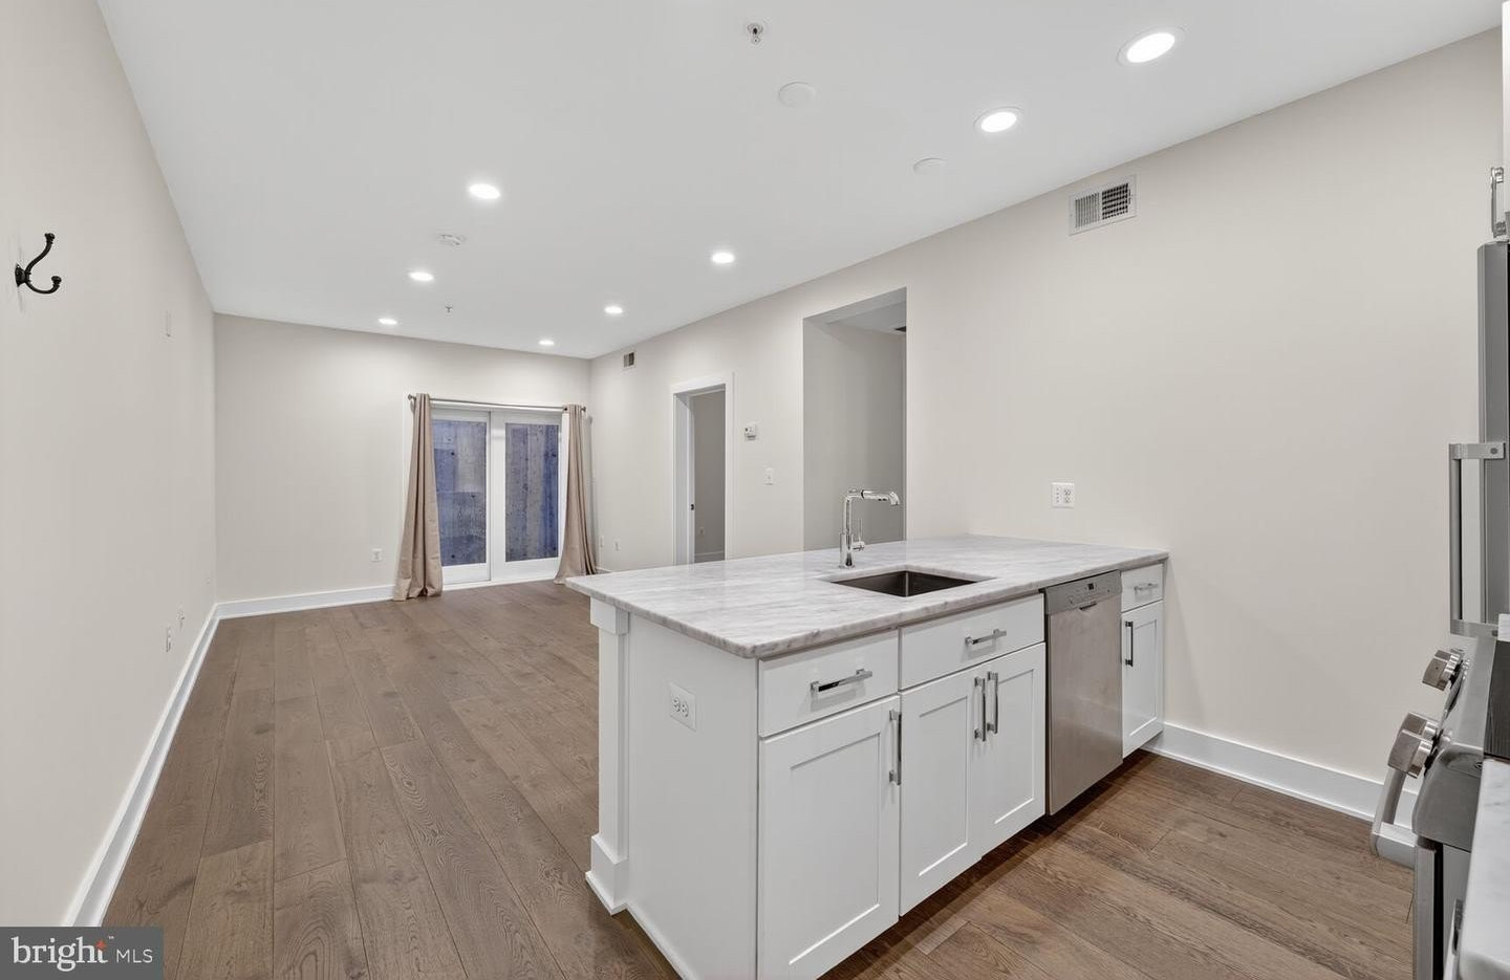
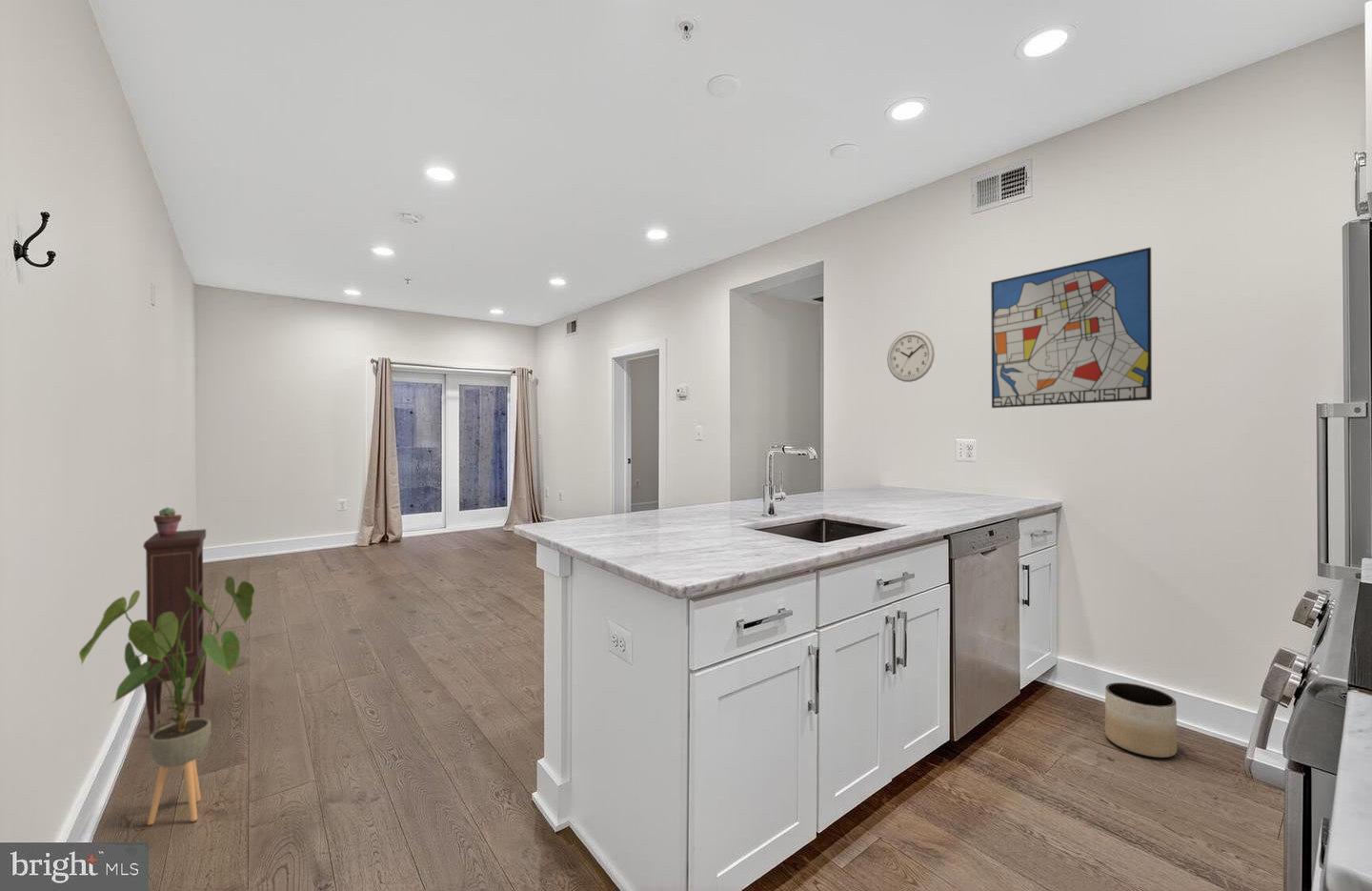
+ wall clock (909, 356)
+ house plant (171, 698)
+ potted succulent (167, 520)
+ planter (1140, 719)
+ cabinet (178, 627)
+ wall art (1063, 335)
